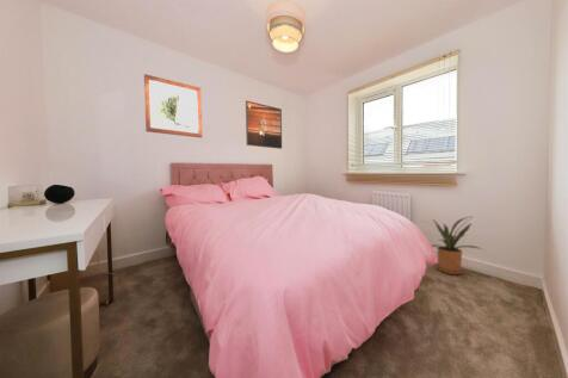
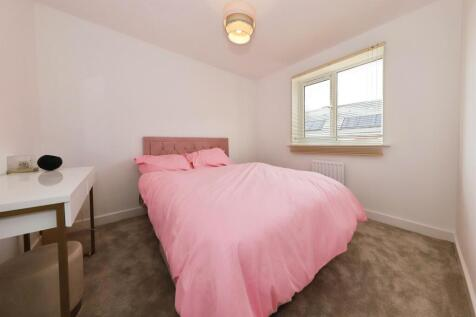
- wall art (174, 107)
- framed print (264, 125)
- house plant (449, 242)
